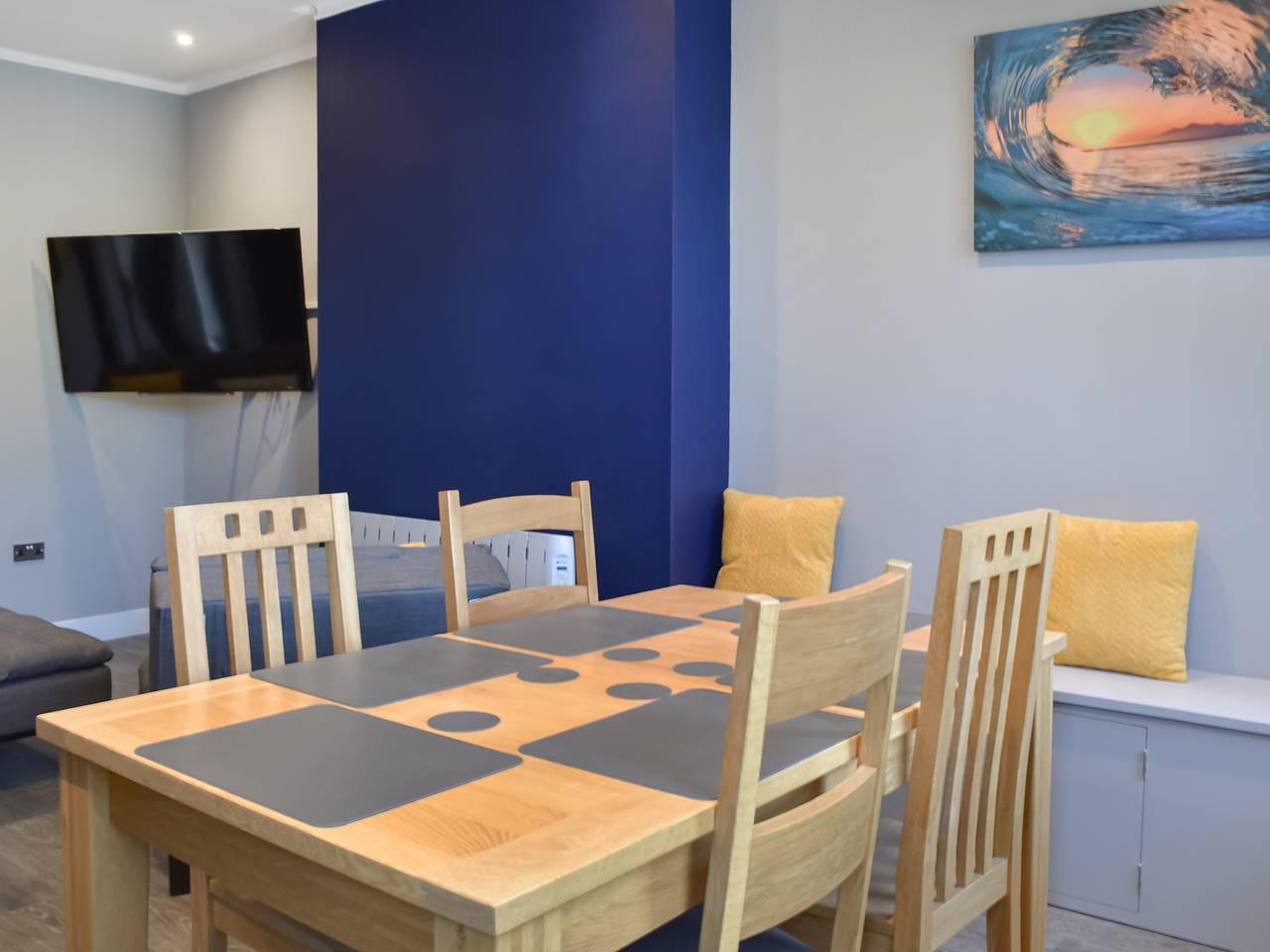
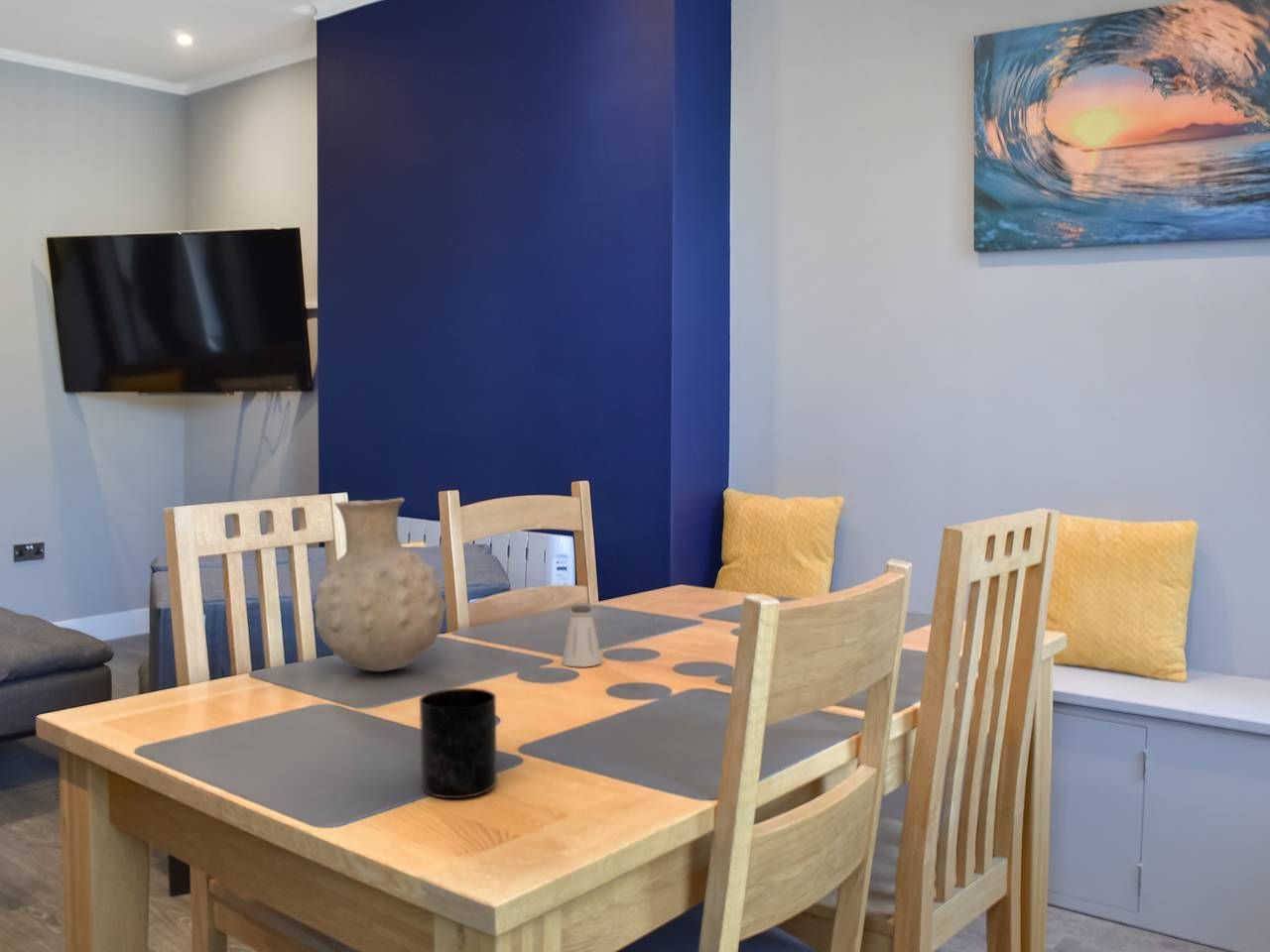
+ vase (379, 584)
+ saltshaker (581, 635)
+ mug (462, 739)
